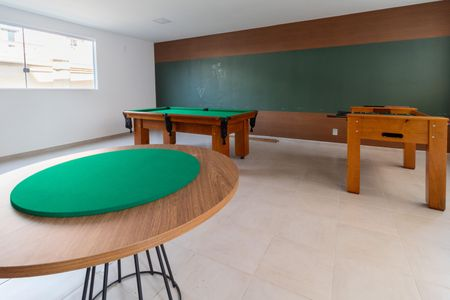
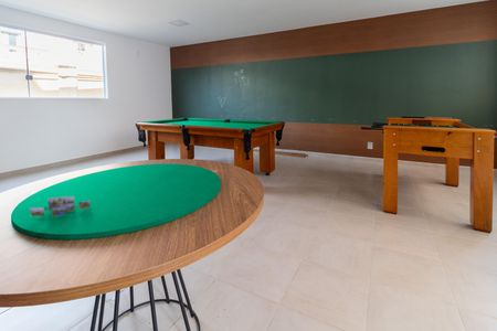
+ playing card (64, 203)
